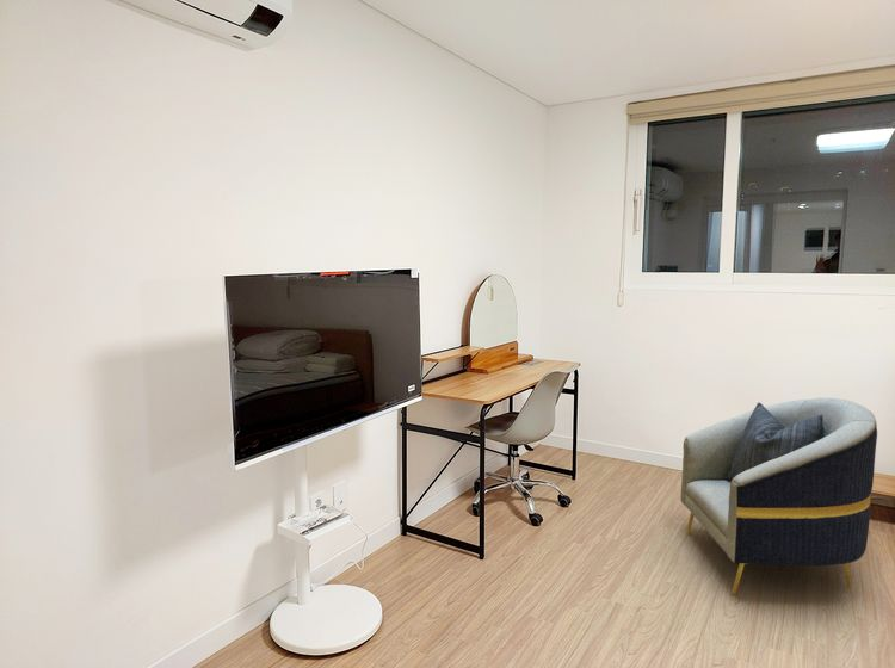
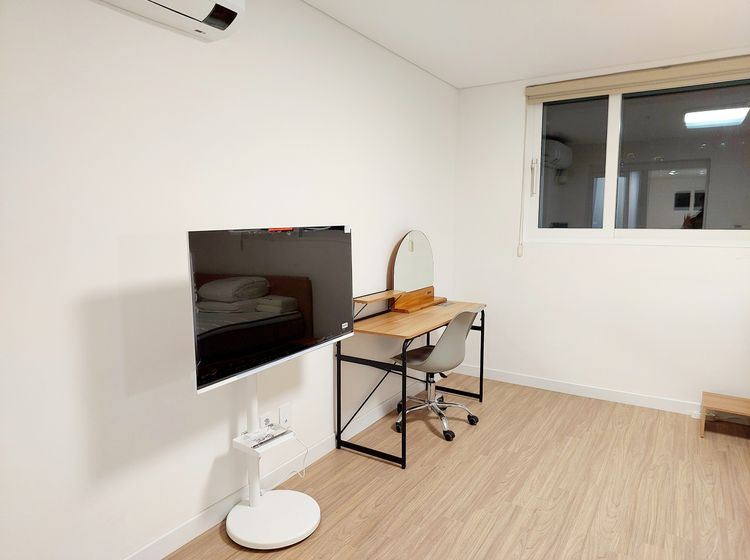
- armchair (778, 482)
